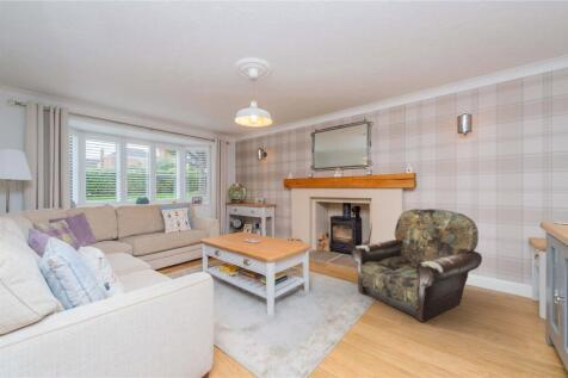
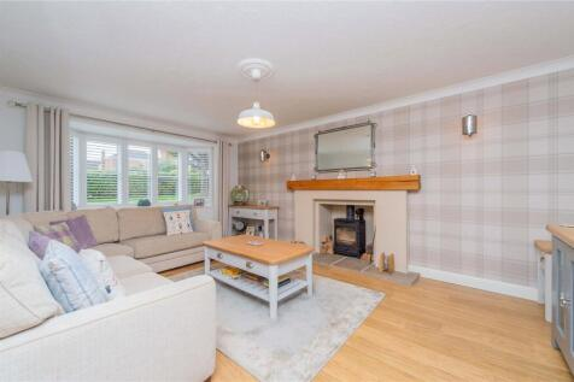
- armchair (415, 252)
